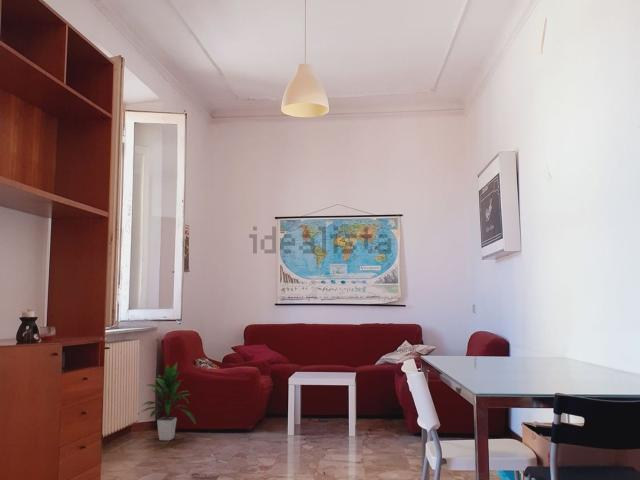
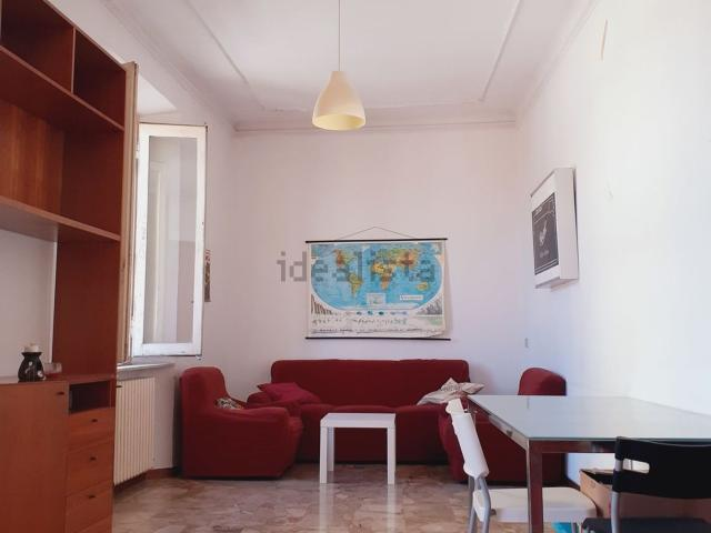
- indoor plant (169, 401)
